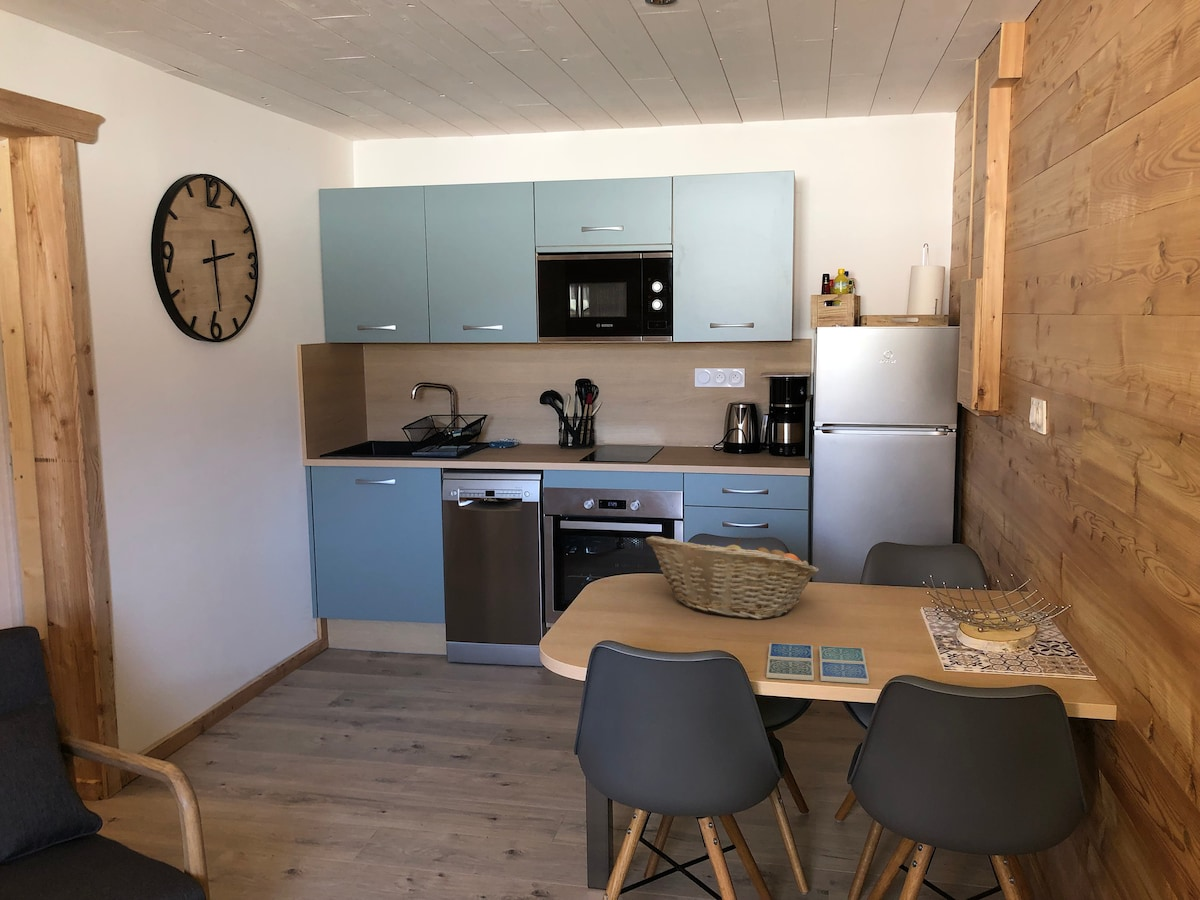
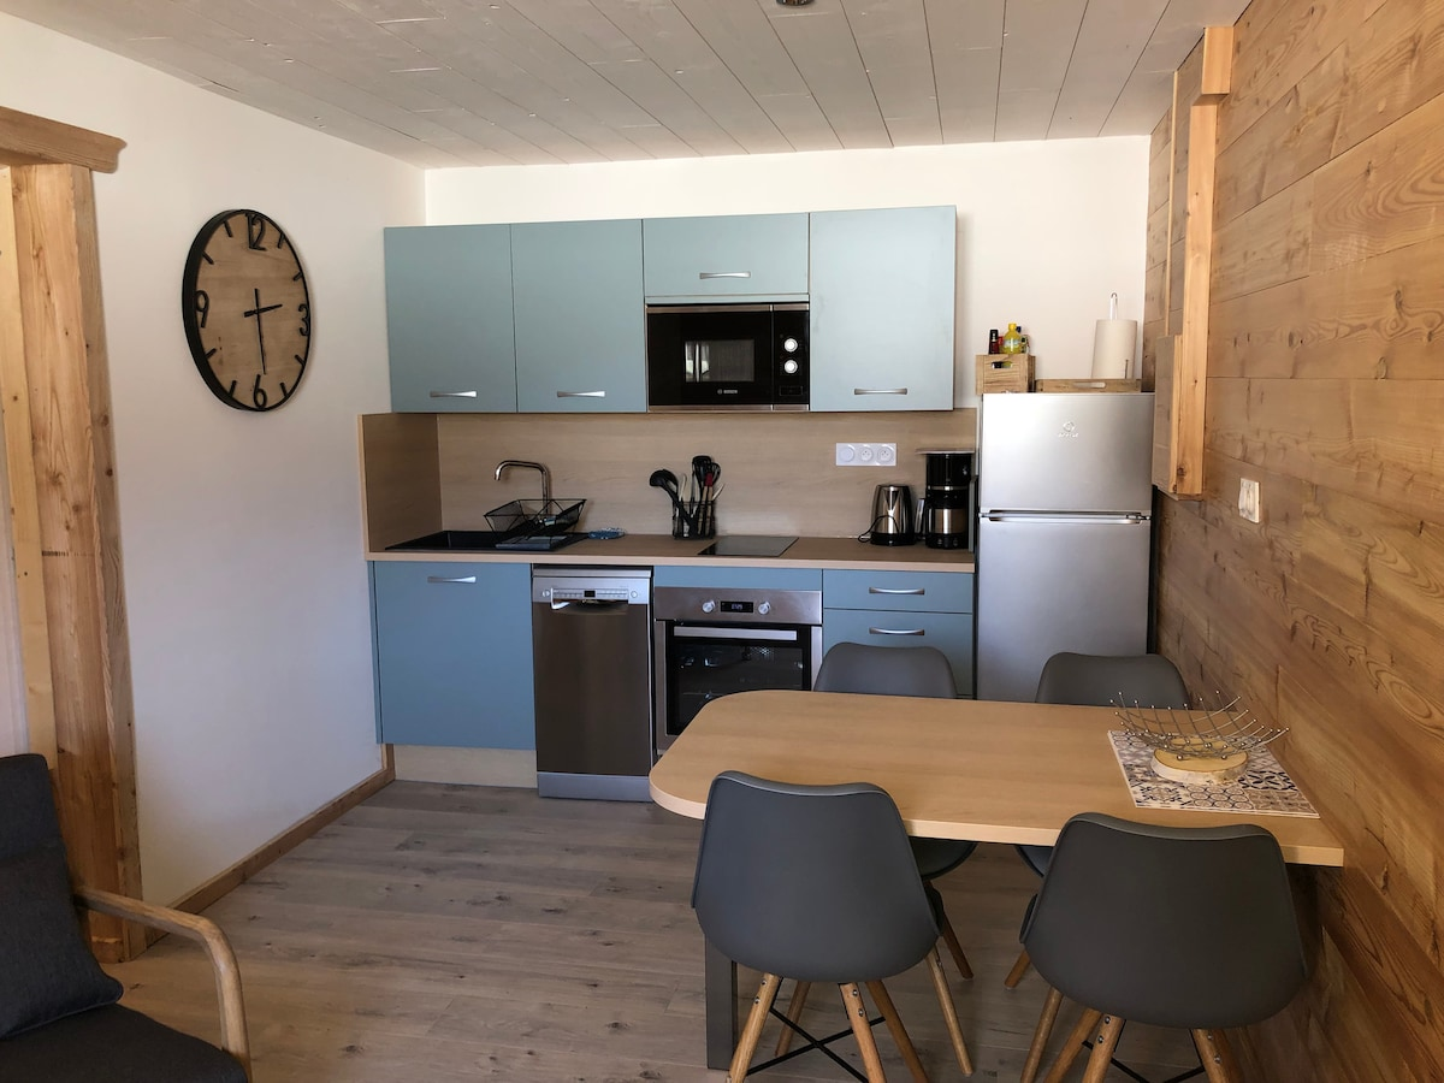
- fruit basket (729, 568)
- drink coaster (820, 662)
